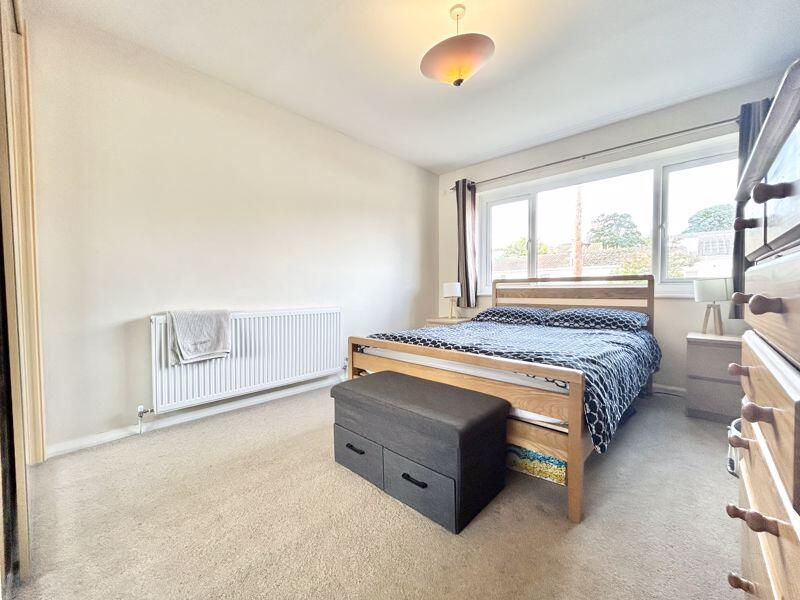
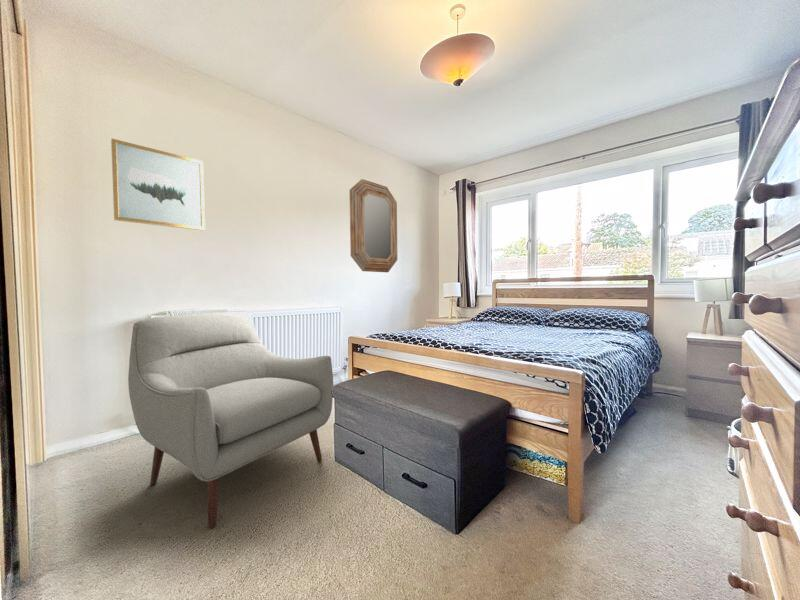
+ wall art (161, 188)
+ home mirror (376, 227)
+ chair (234, 392)
